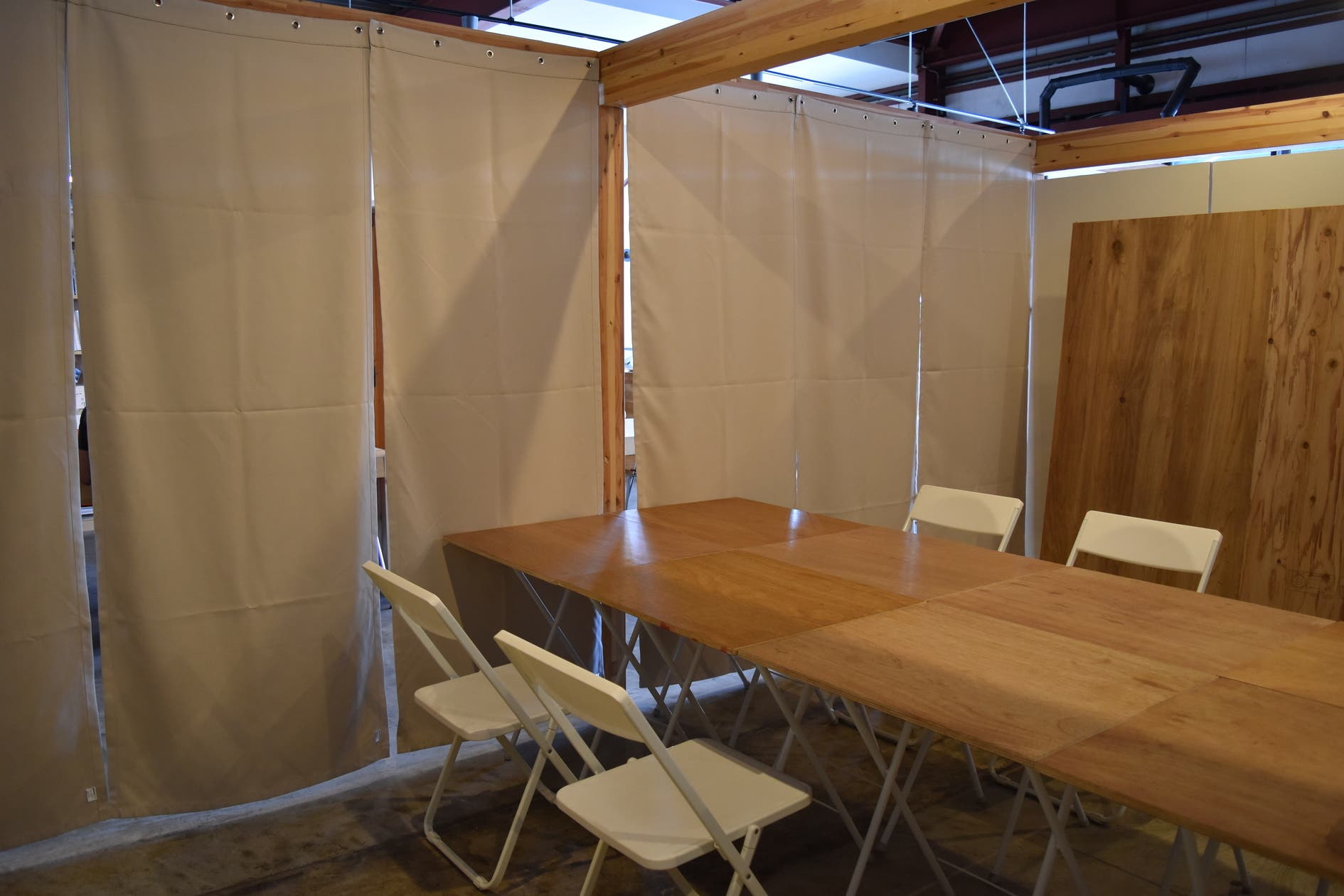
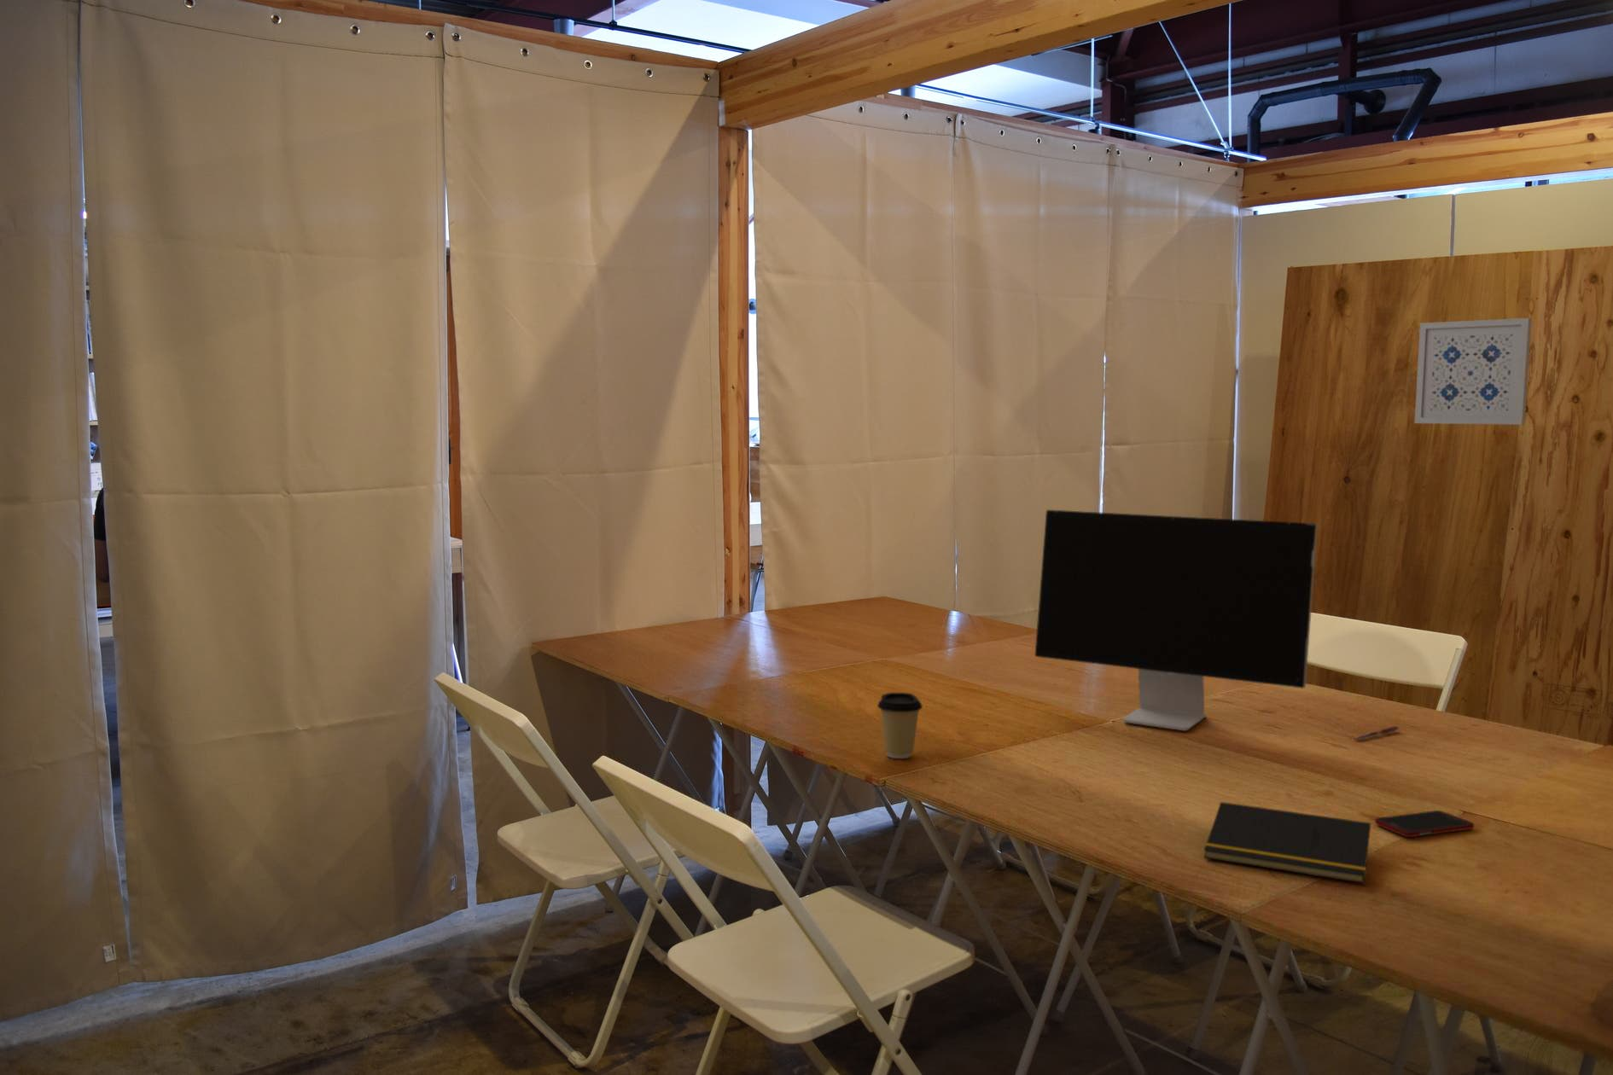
+ wall art (1470, 372)
+ coffee cup (900, 725)
+ notepad (1288, 840)
+ computer monitor (1171, 617)
+ cell phone (1423, 823)
+ pen (1375, 732)
